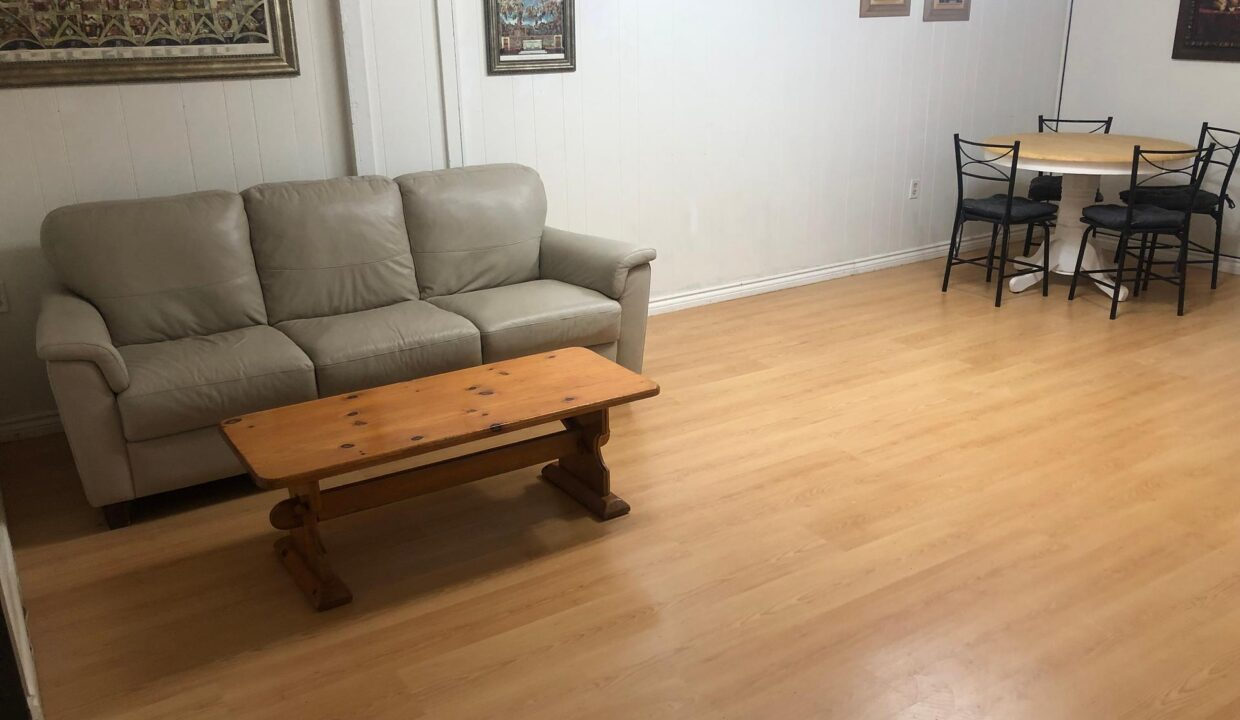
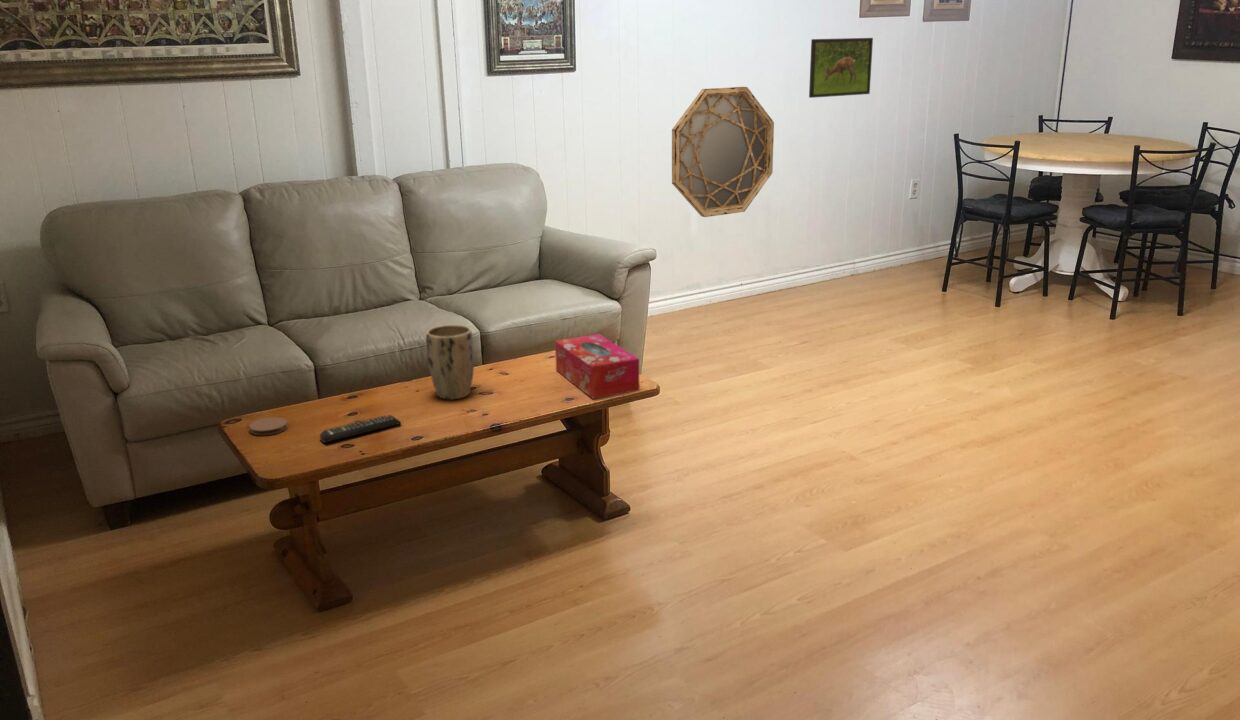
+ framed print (841, 67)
+ tissue box (596, 364)
+ plant pot (451, 362)
+ home mirror (724, 152)
+ remote control (361, 428)
+ coaster (268, 426)
